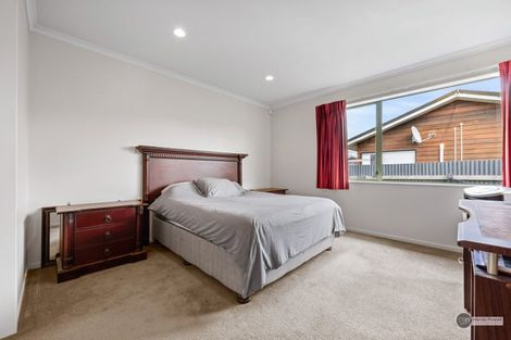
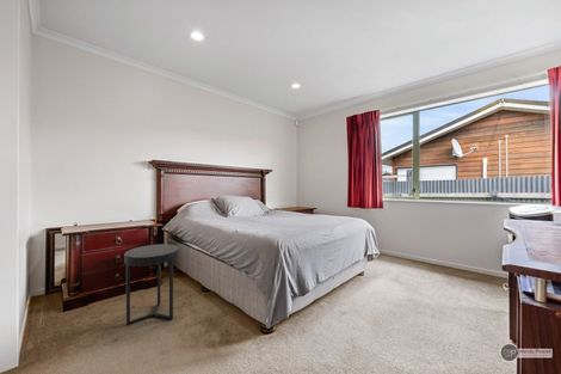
+ side table (158, 282)
